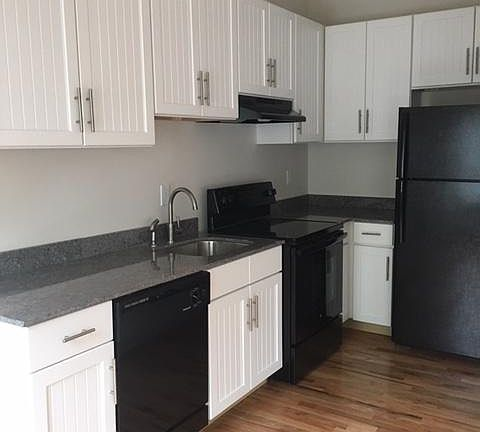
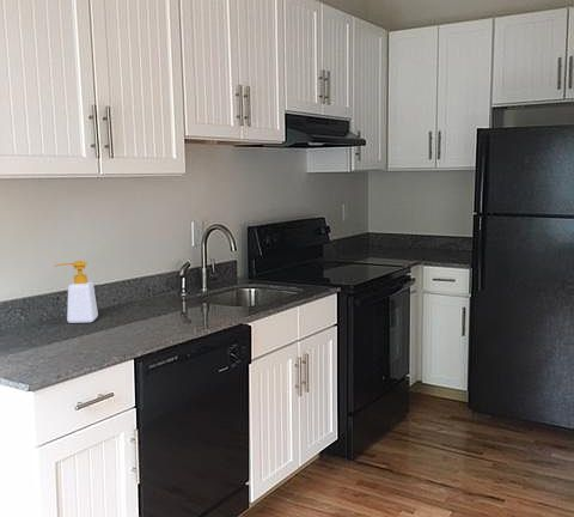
+ soap bottle (74, 291)
